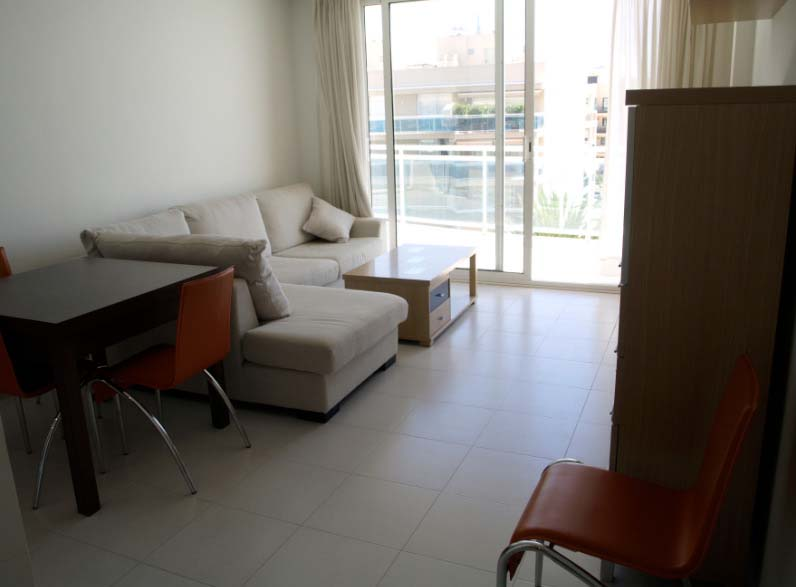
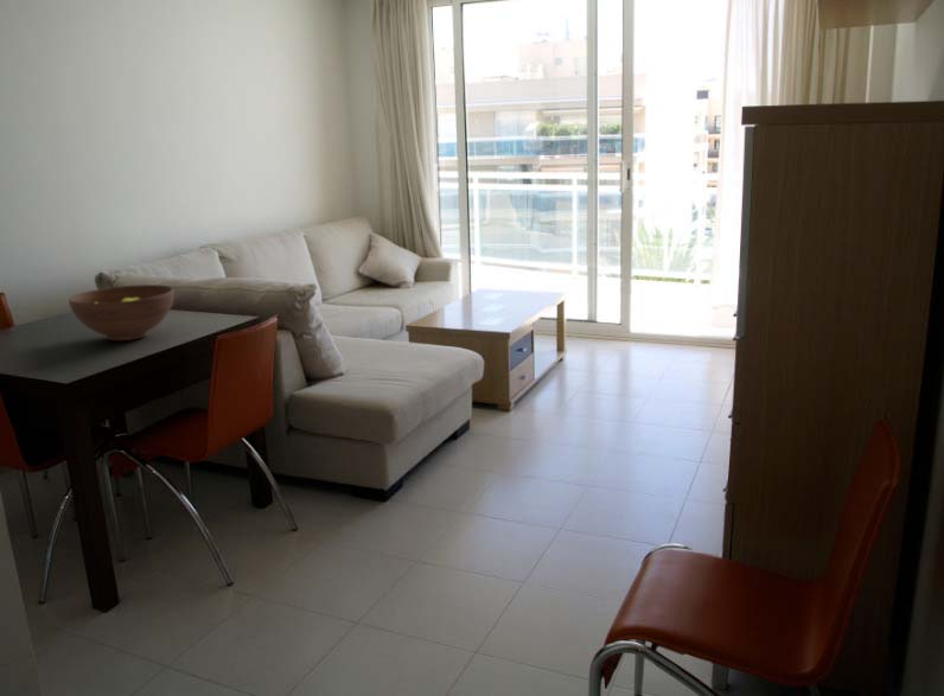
+ fruit bowl (125, 315)
